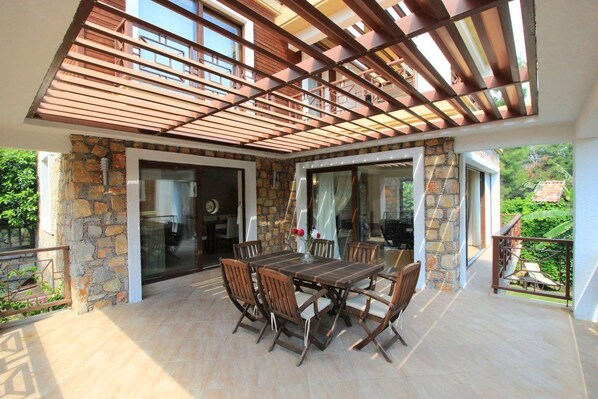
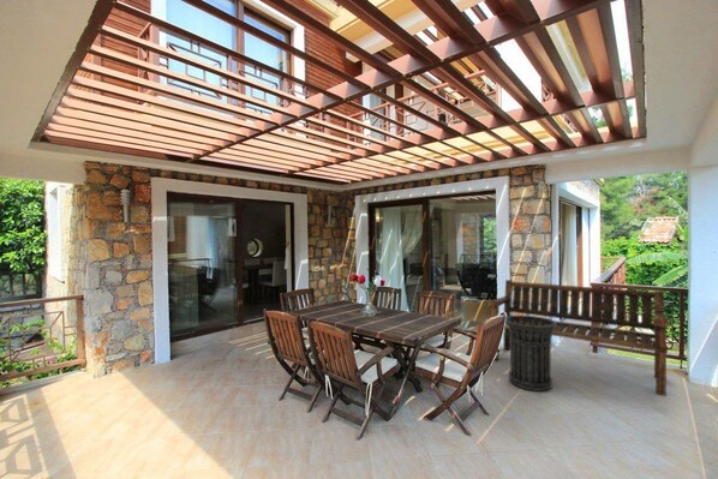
+ bench (572, 327)
+ trash can (529, 352)
